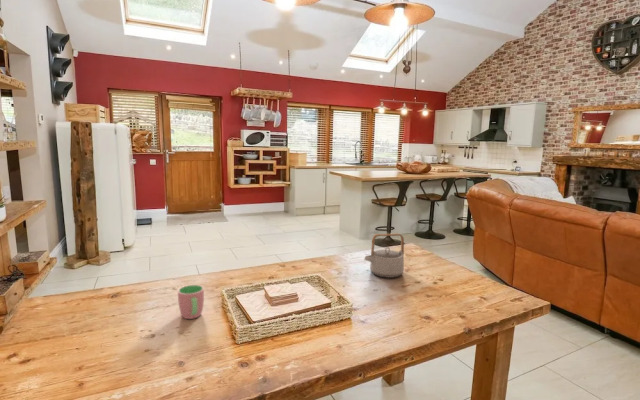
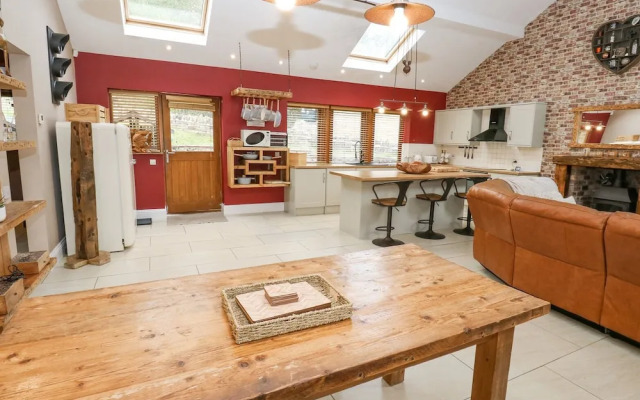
- teapot (384, 253)
- cup (192, 303)
